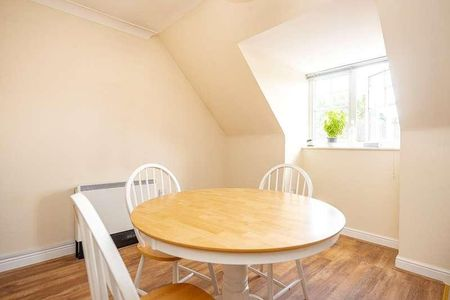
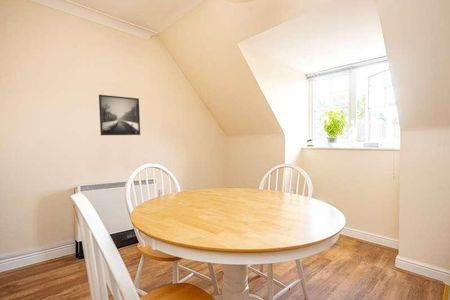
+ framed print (120, 116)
